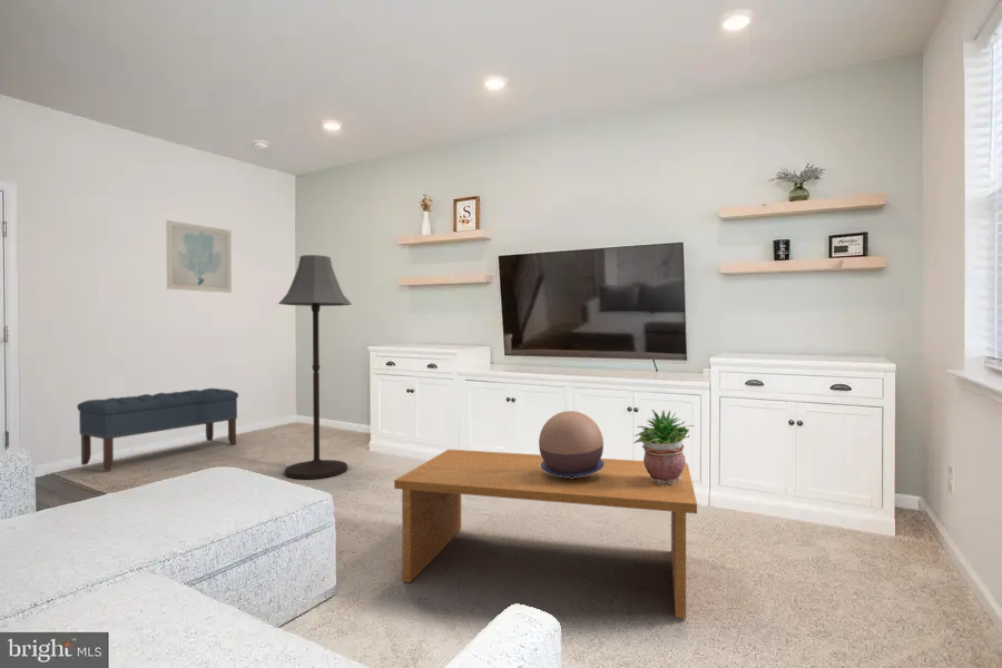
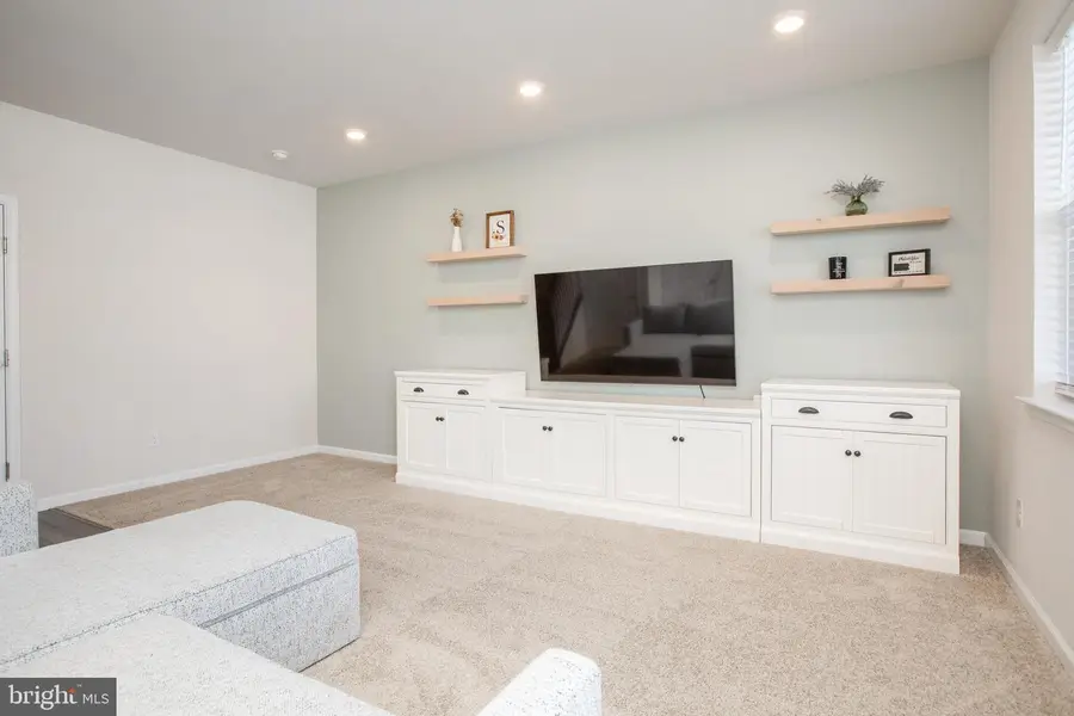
- floor lamp (315, 364)
- wall art (200, 258)
- coffee table (550, 501)
- potted plant (662, 444)
- bench (164, 423)
- decorative bowl (571, 442)
